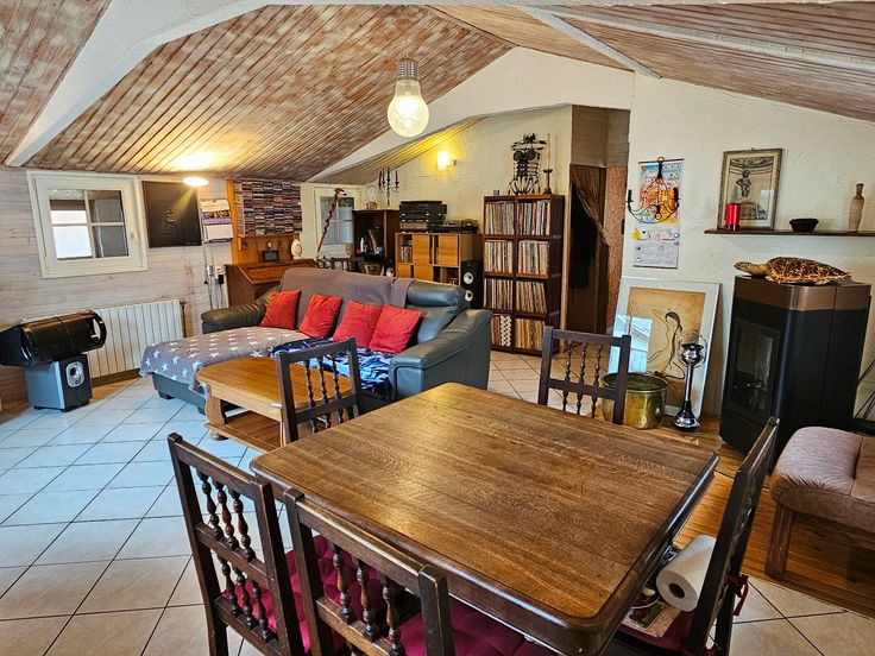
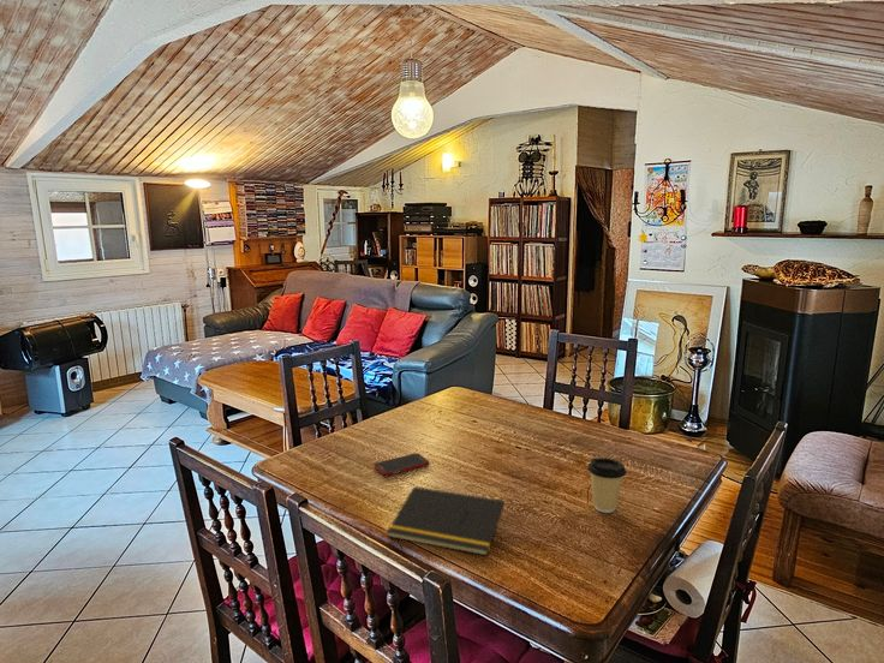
+ notepad (447, 518)
+ coffee cup (605, 484)
+ cell phone (401, 464)
